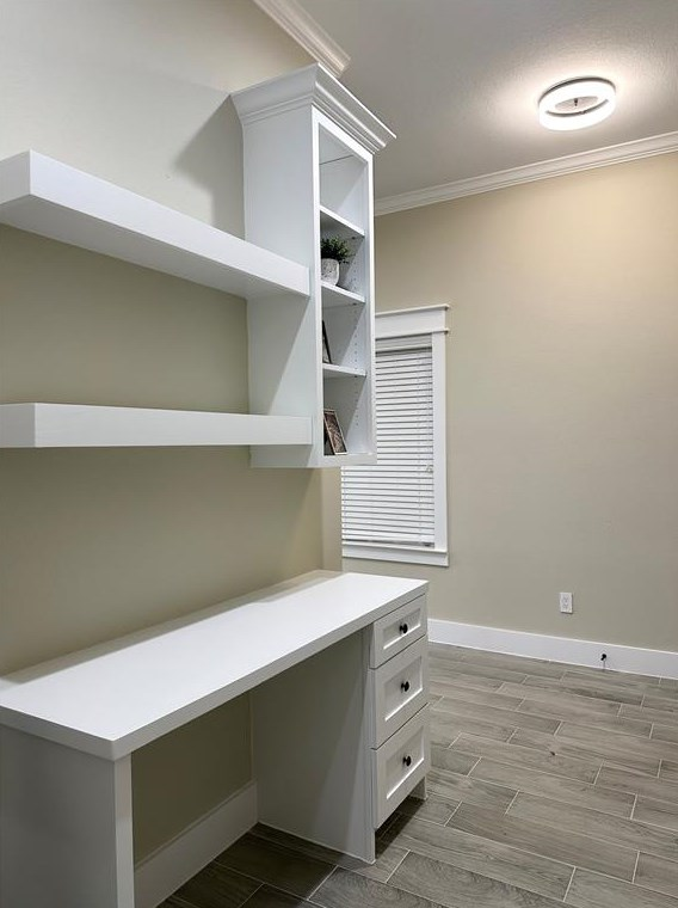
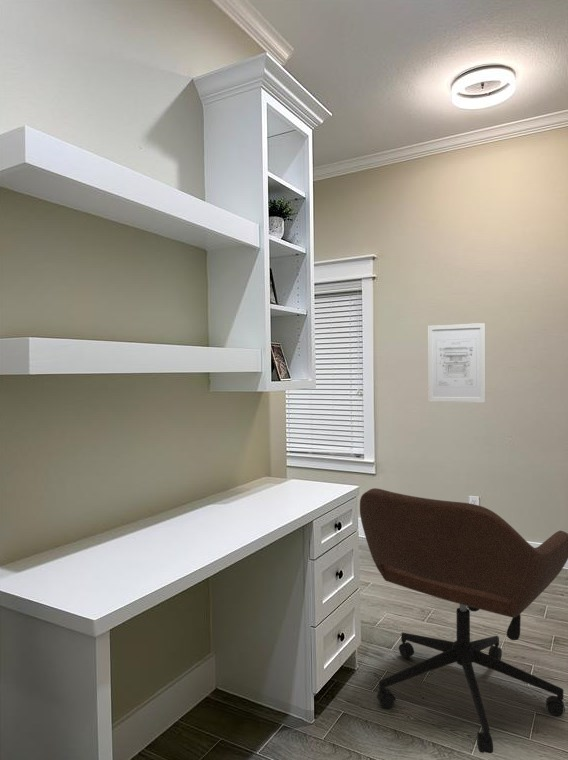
+ office chair (462, 587)
+ wall art (456, 363)
